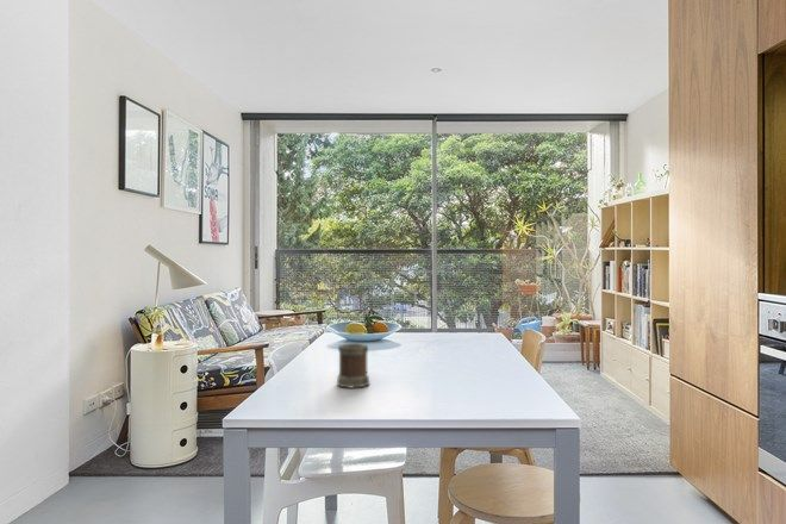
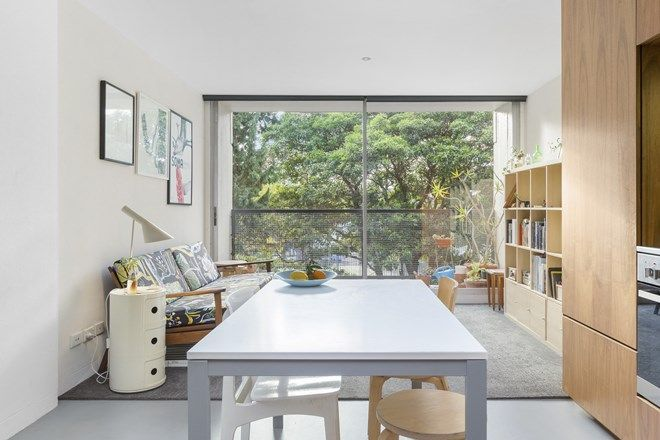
- mug (354, 363)
